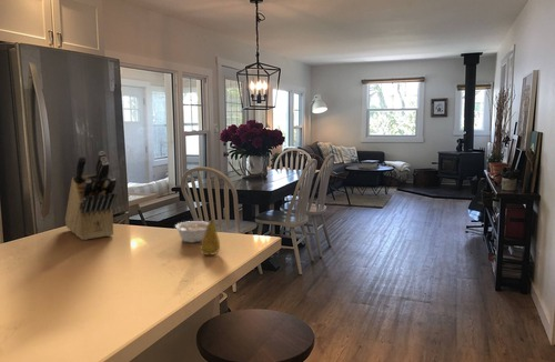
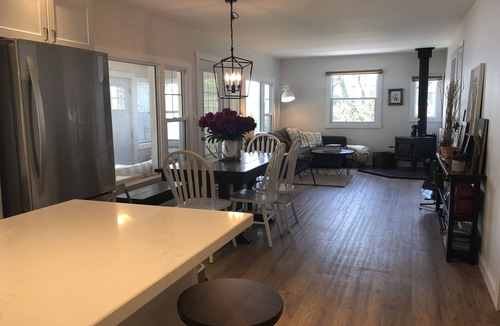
- fruit (210, 234)
- knife block (89, 192)
- legume (194, 231)
